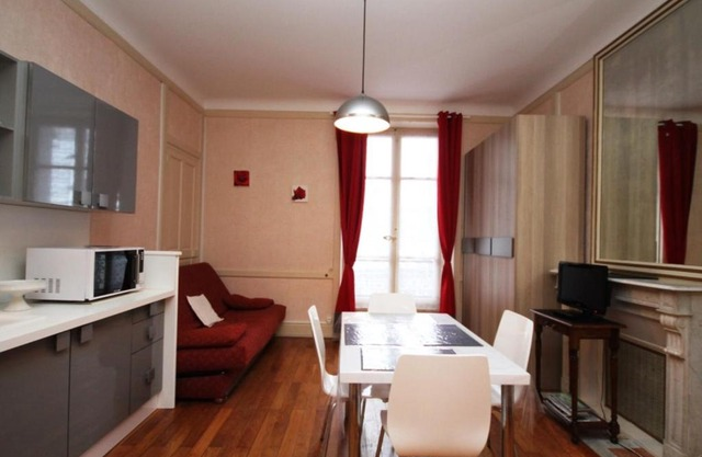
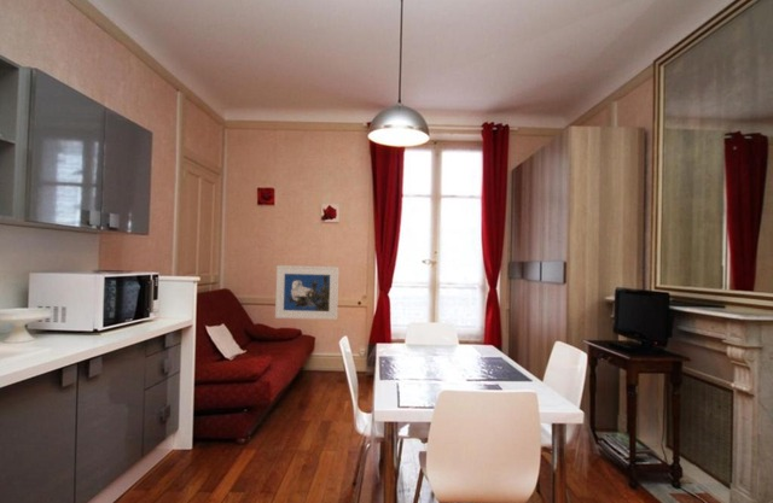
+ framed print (307, 292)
